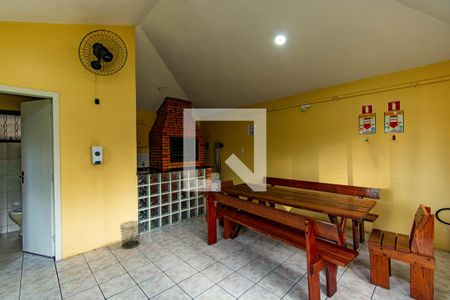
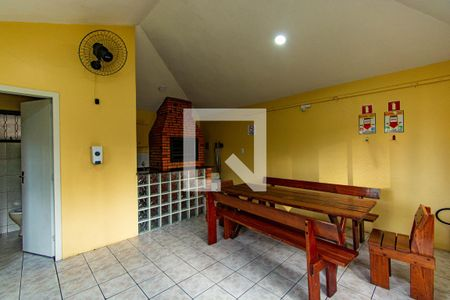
- waste bin (131, 234)
